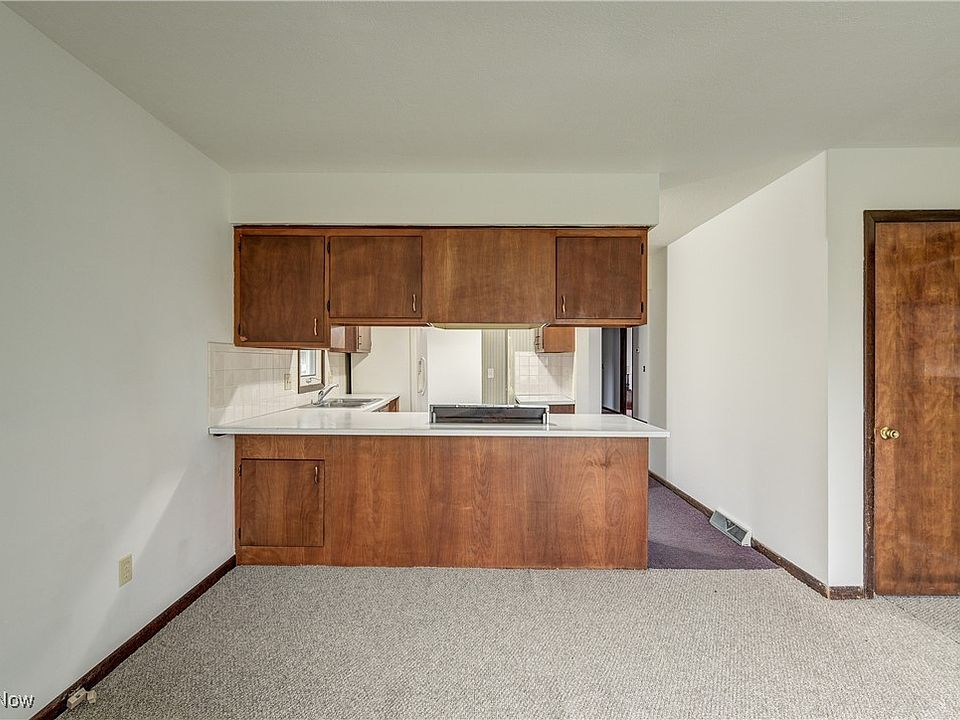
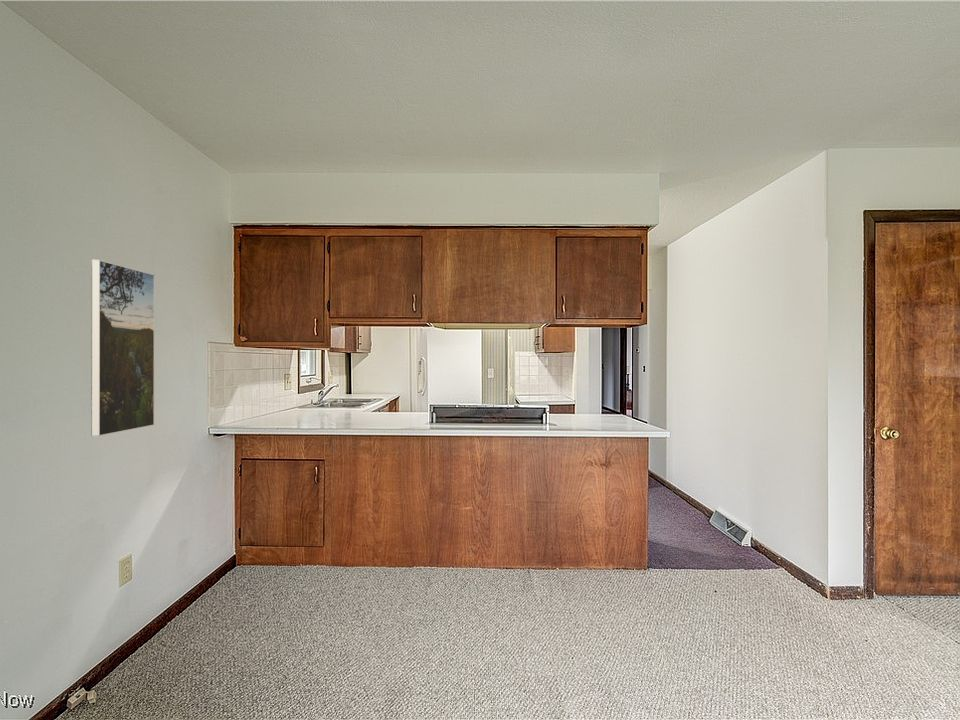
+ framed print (125, 349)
